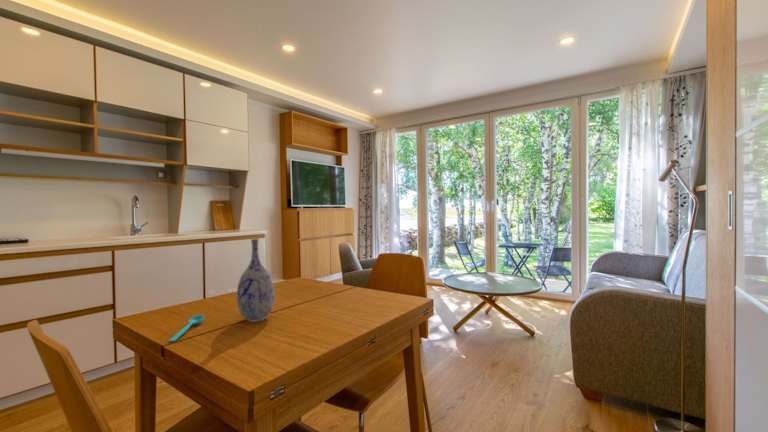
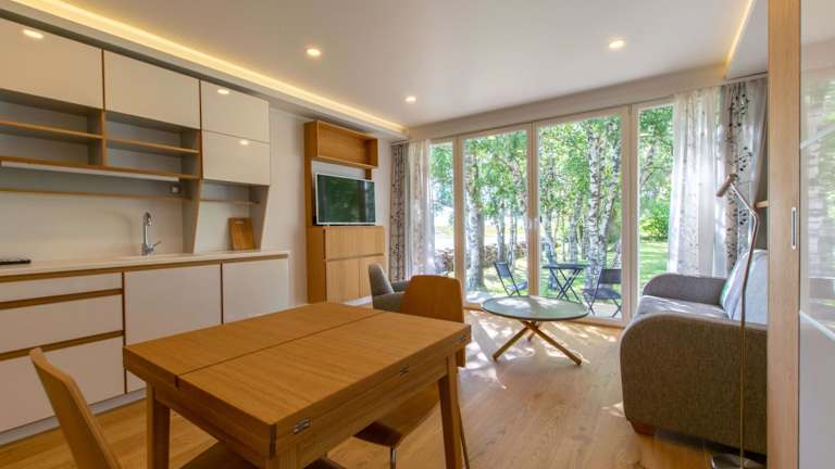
- vase (255, 278)
- spoon (187, 327)
